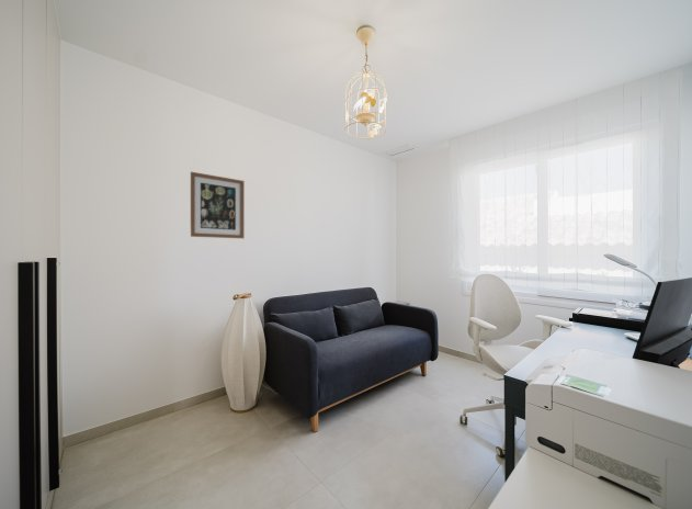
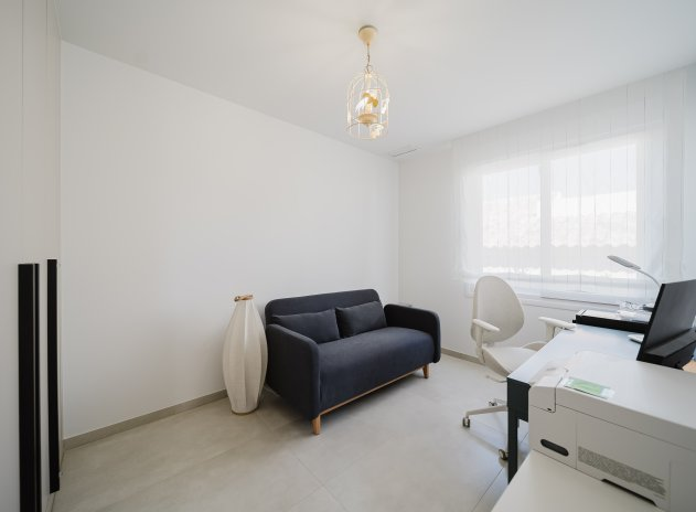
- wall art (218, 206)
